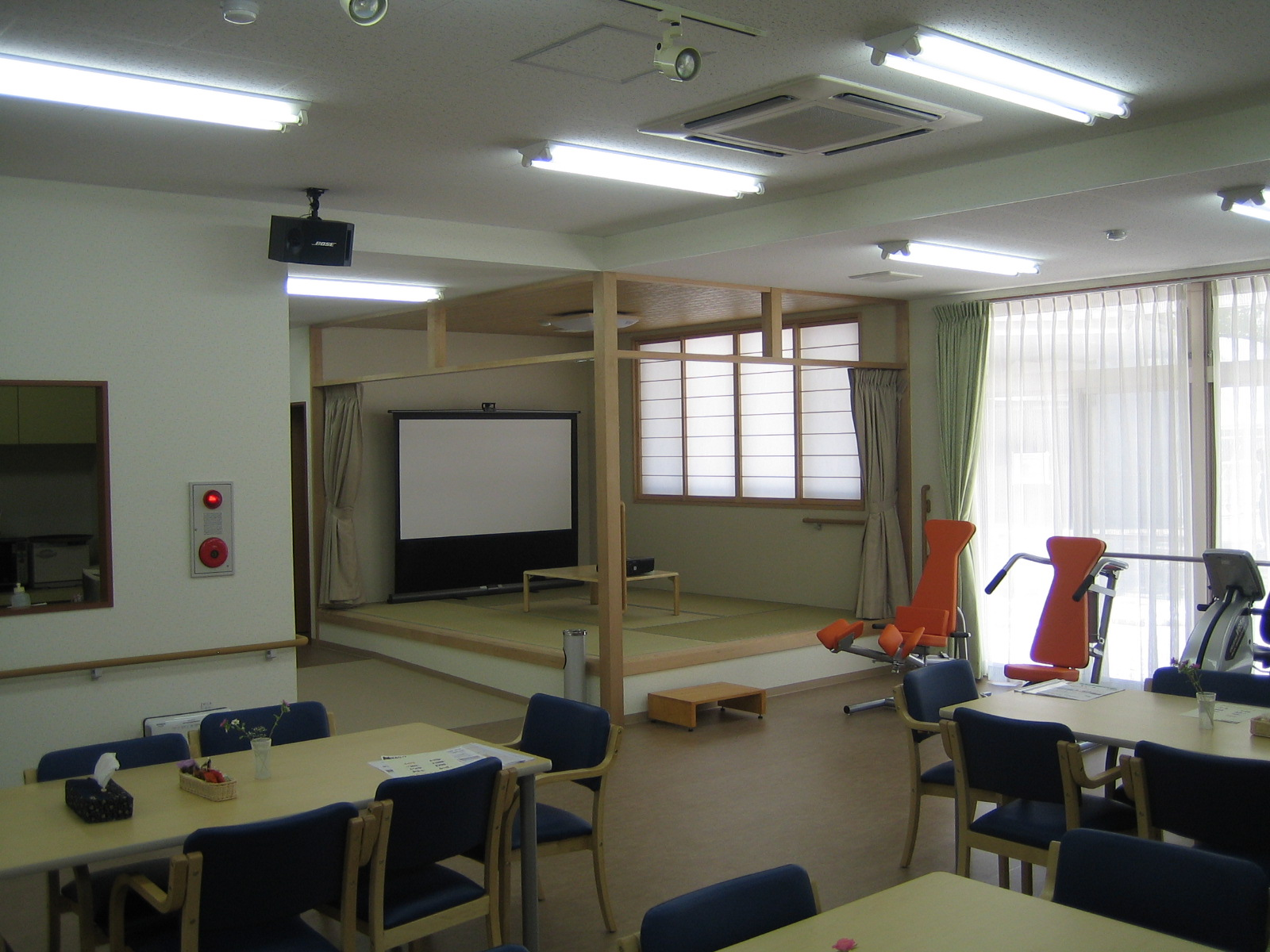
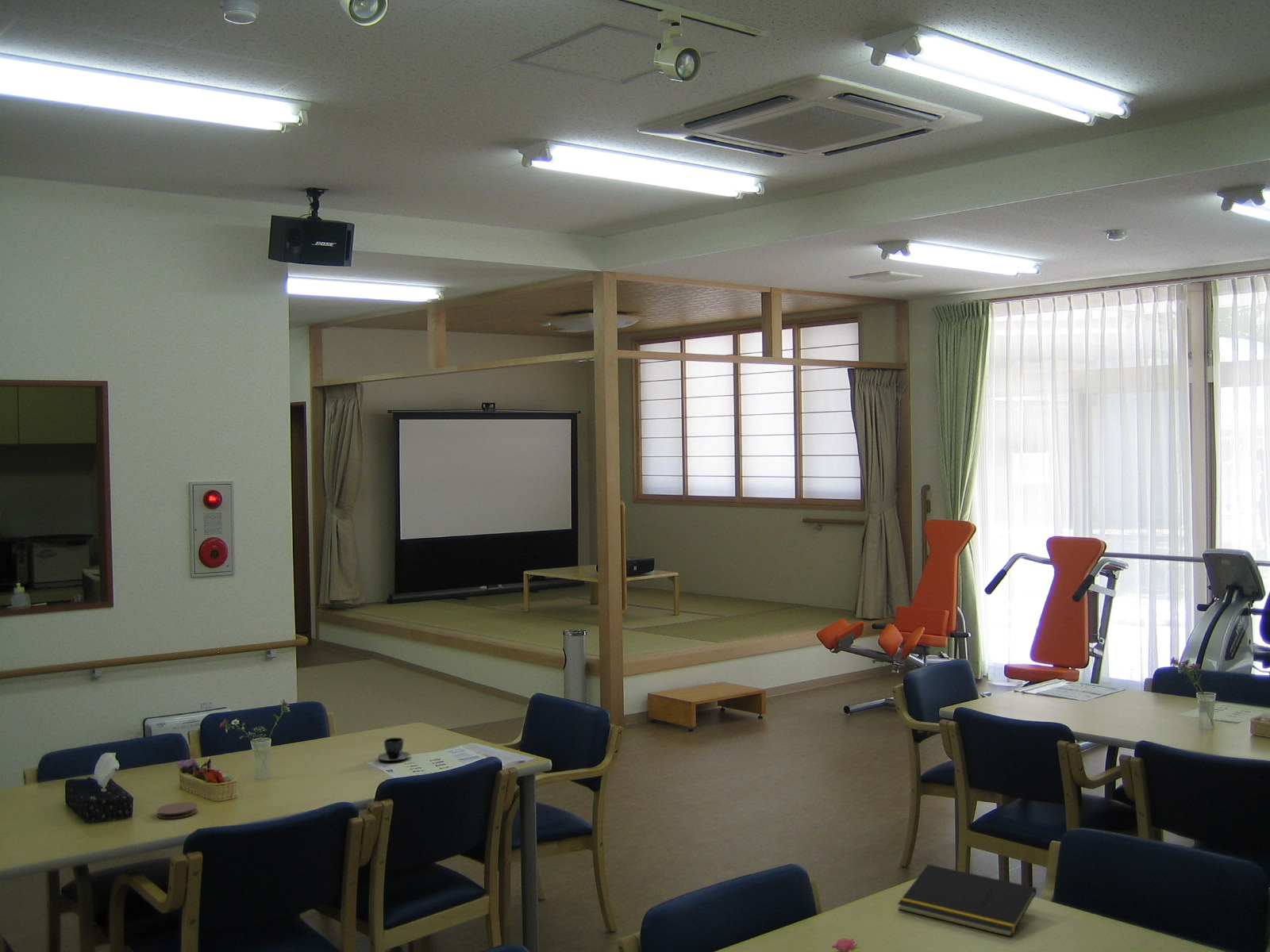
+ teacup (394, 749)
+ notepad (967, 898)
+ coaster (177, 810)
